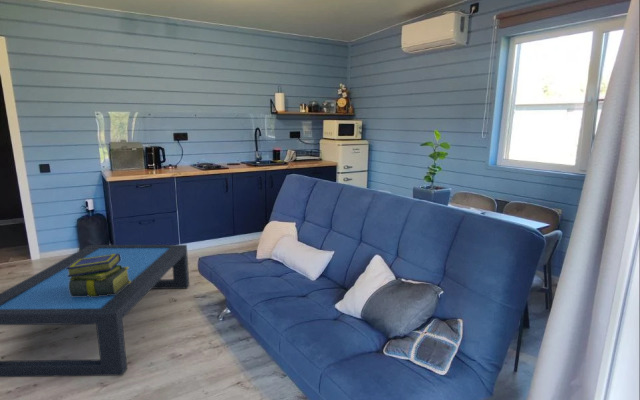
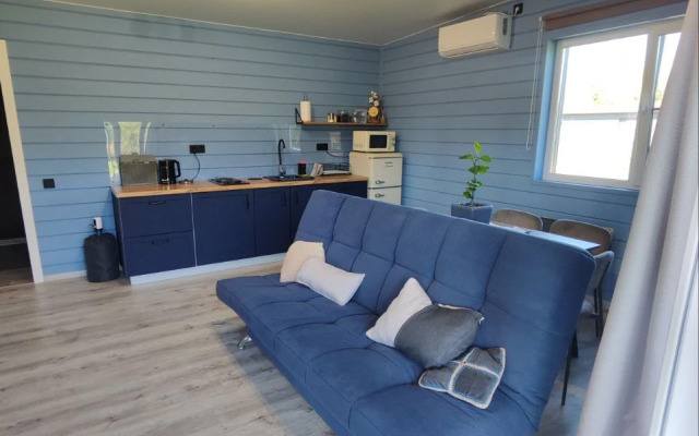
- coffee table (102, 296)
- stack of books (97, 272)
